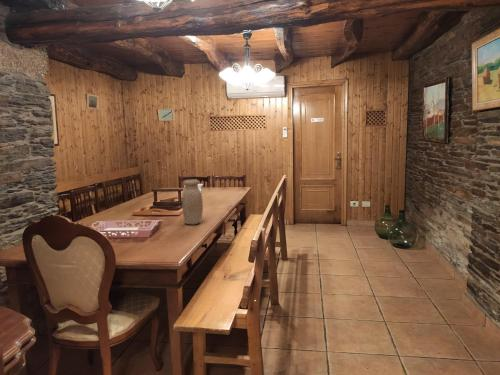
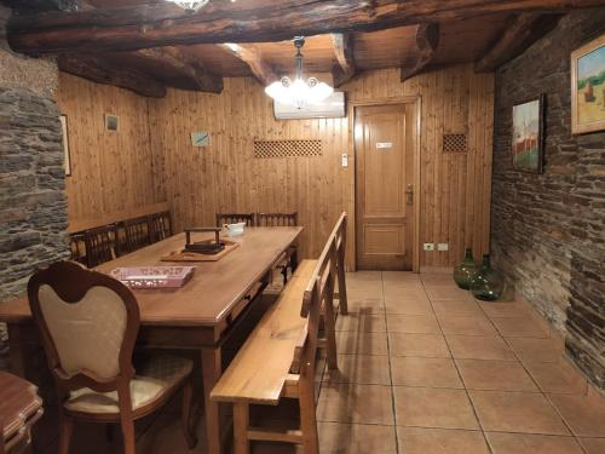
- jar (192, 201)
